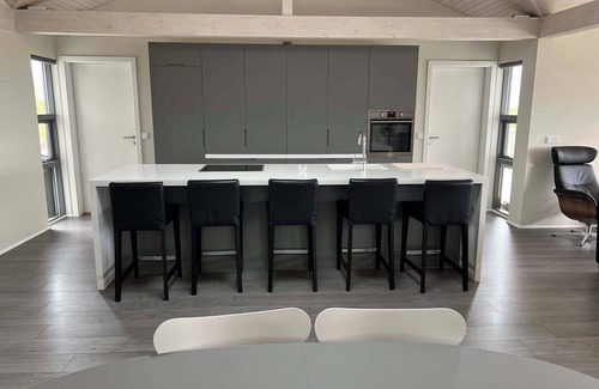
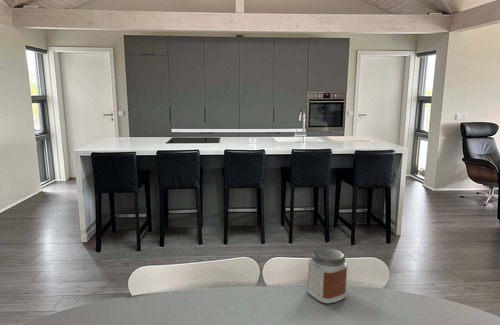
+ jar (327, 273)
